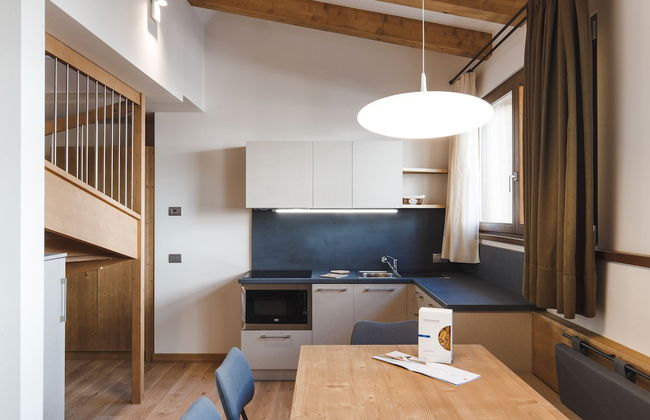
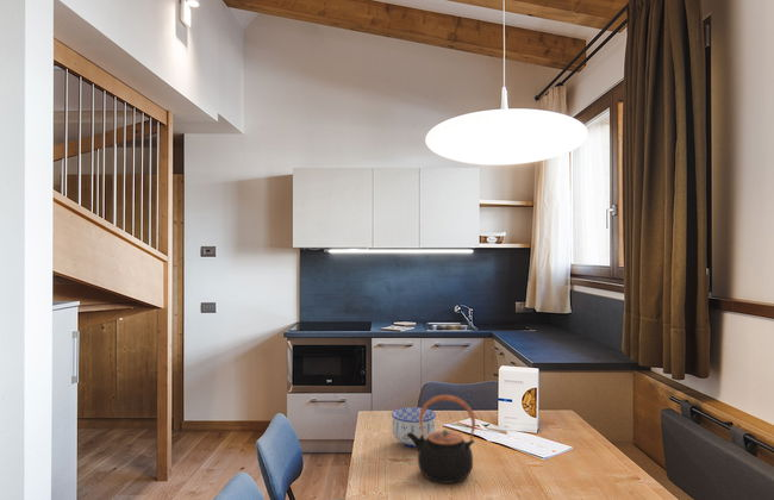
+ teapot (439, 433)
+ bowl (413, 429)
